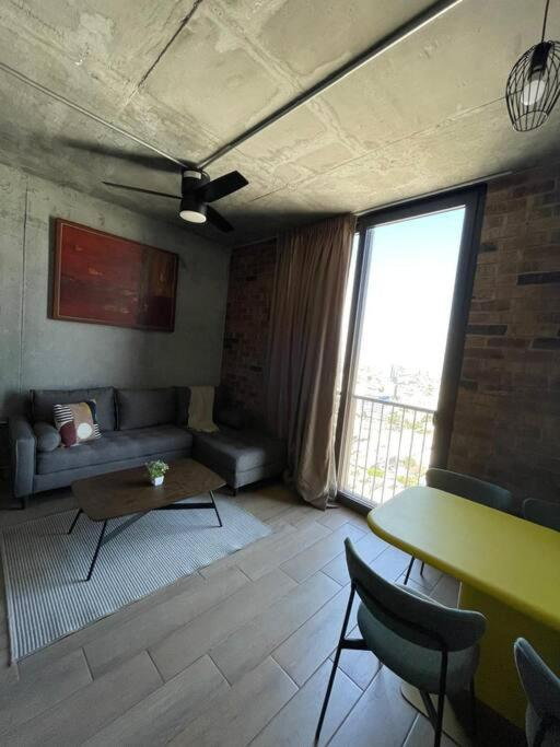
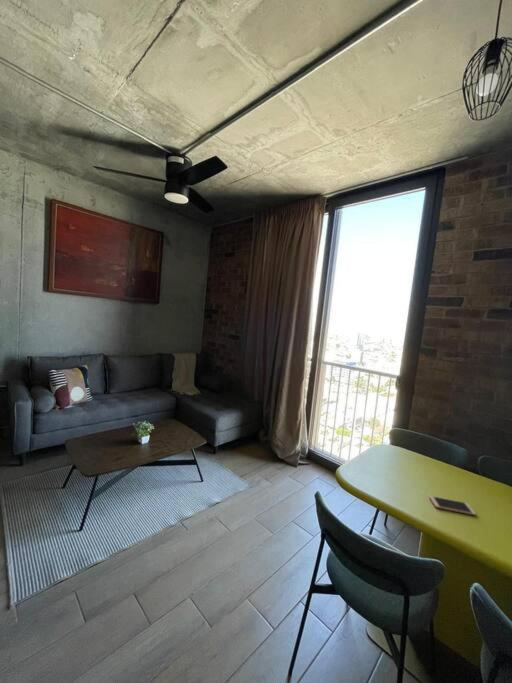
+ smartphone (451, 505)
